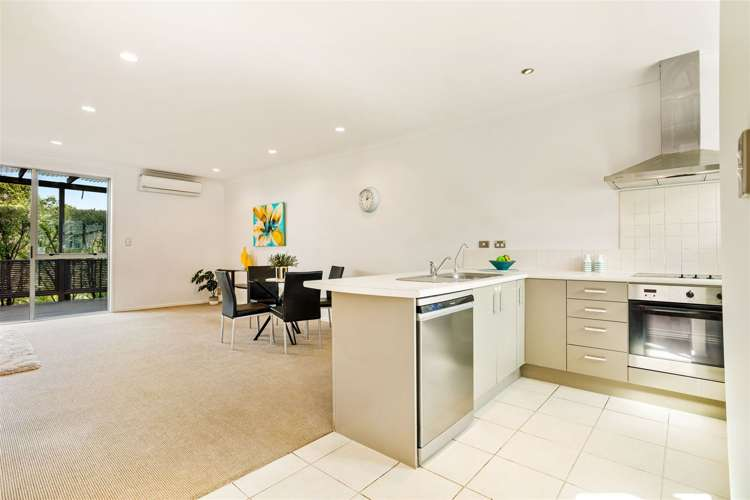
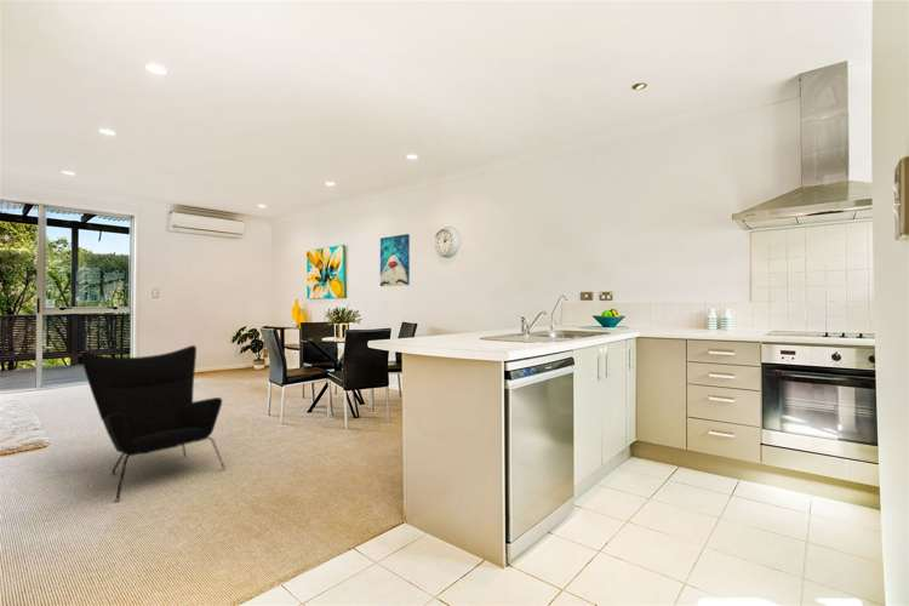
+ wall art (394, 261)
+ armchair (155, 410)
